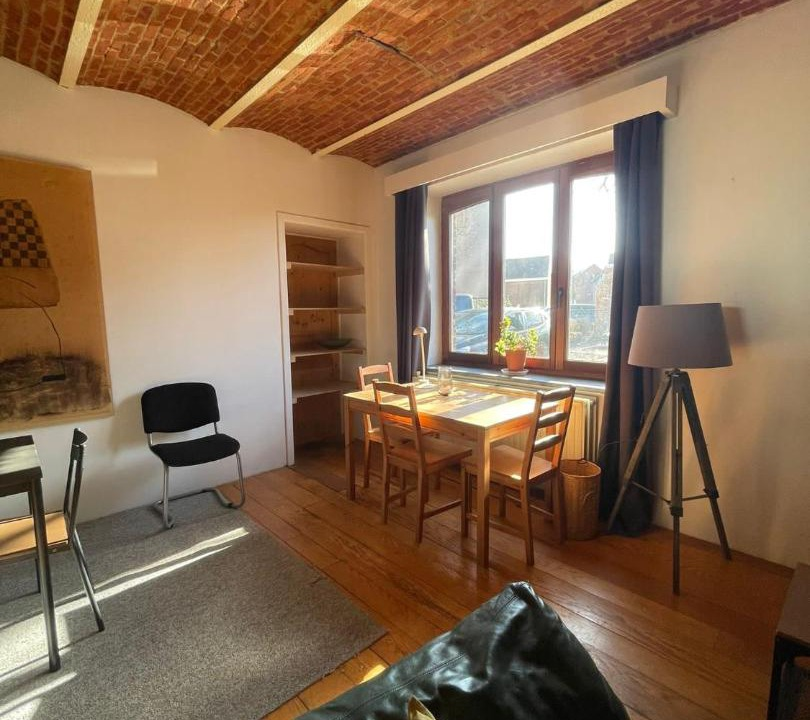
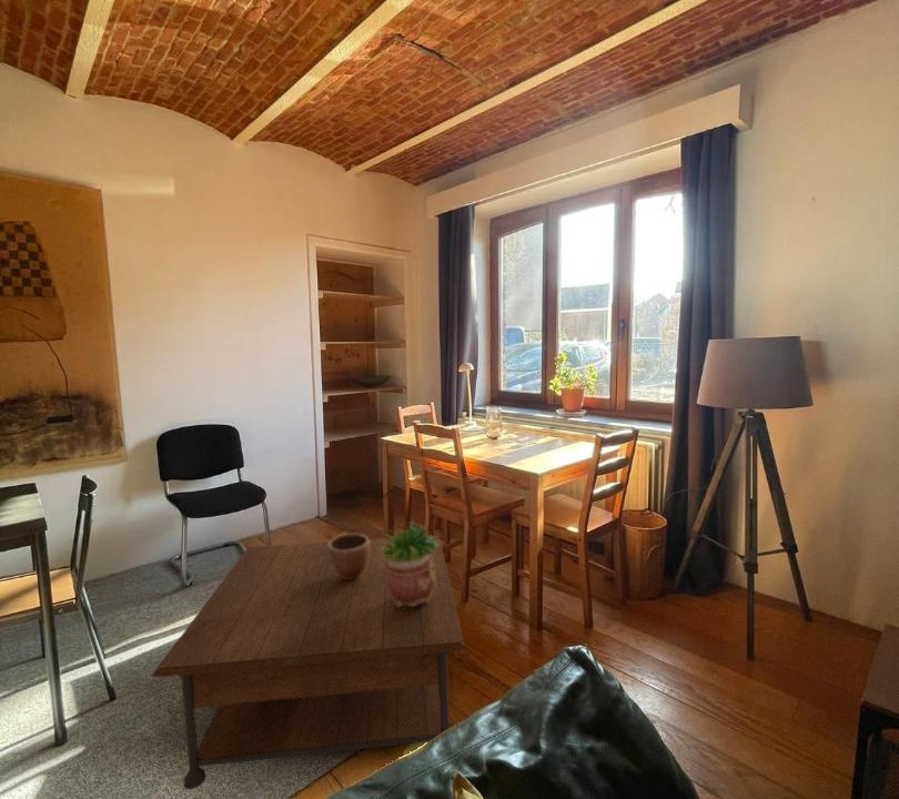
+ potted plant (406, 559)
+ decorative bowl (349, 558)
+ coffee table (335, 634)
